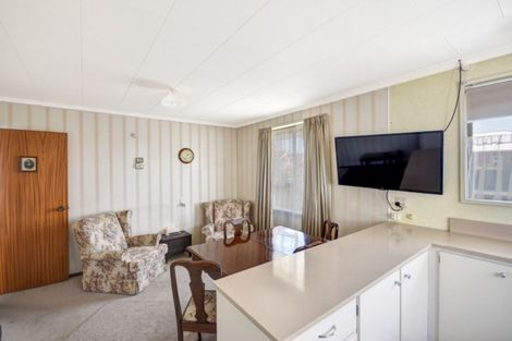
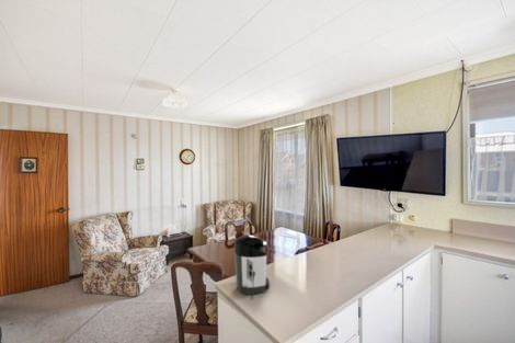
+ coffee maker (255, 264)
